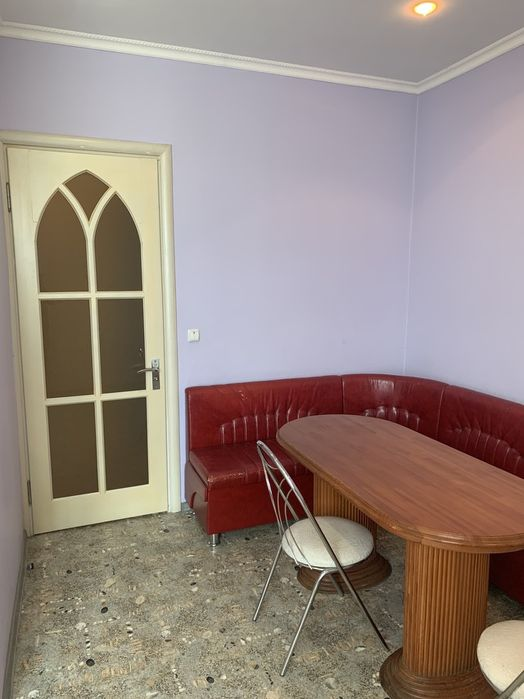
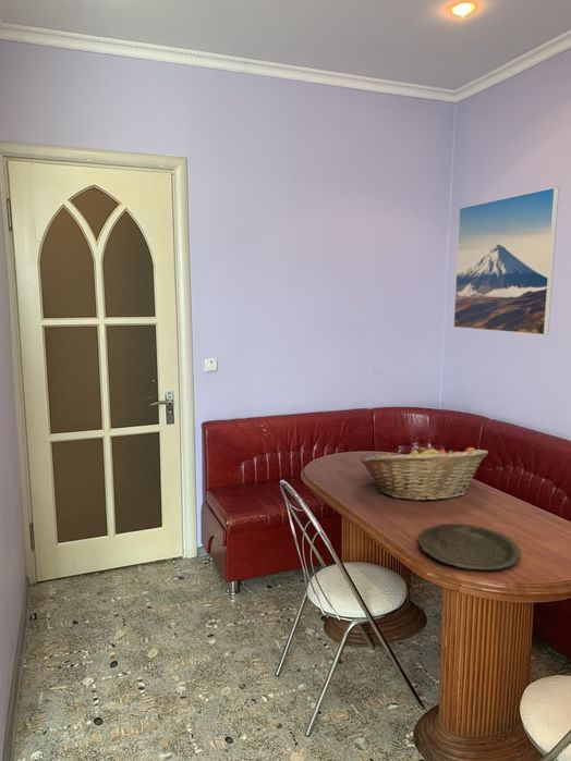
+ plate (467, 547)
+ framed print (499, 266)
+ fruit basket (423, 466)
